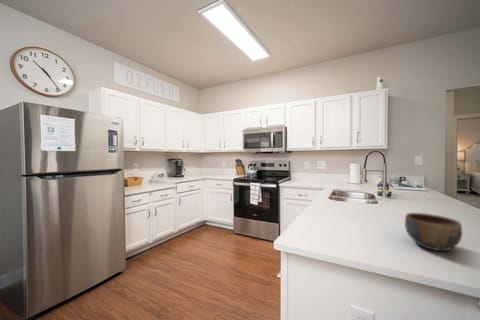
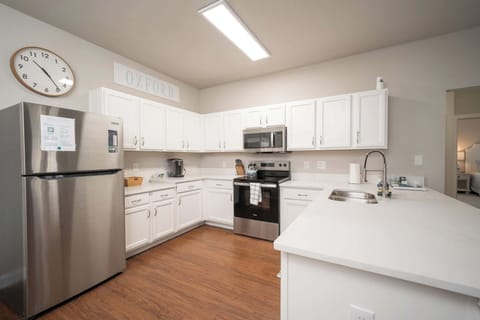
- bowl (431, 232)
